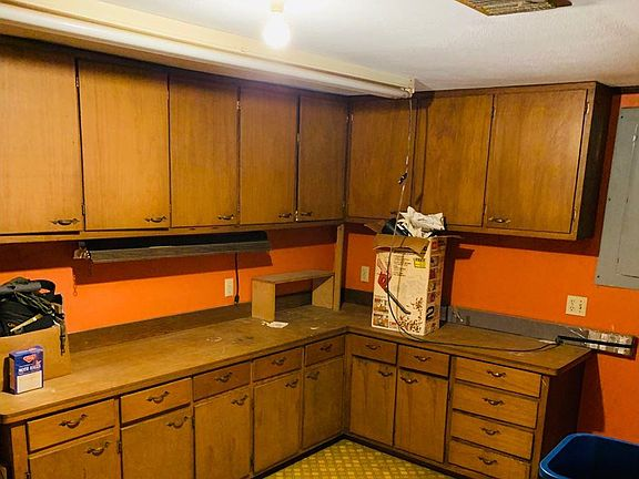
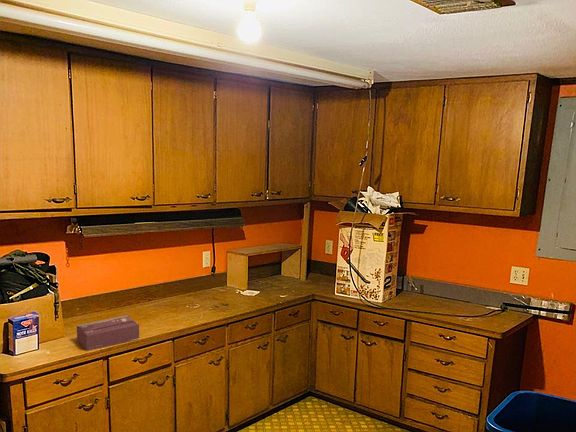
+ tissue box (108, 332)
